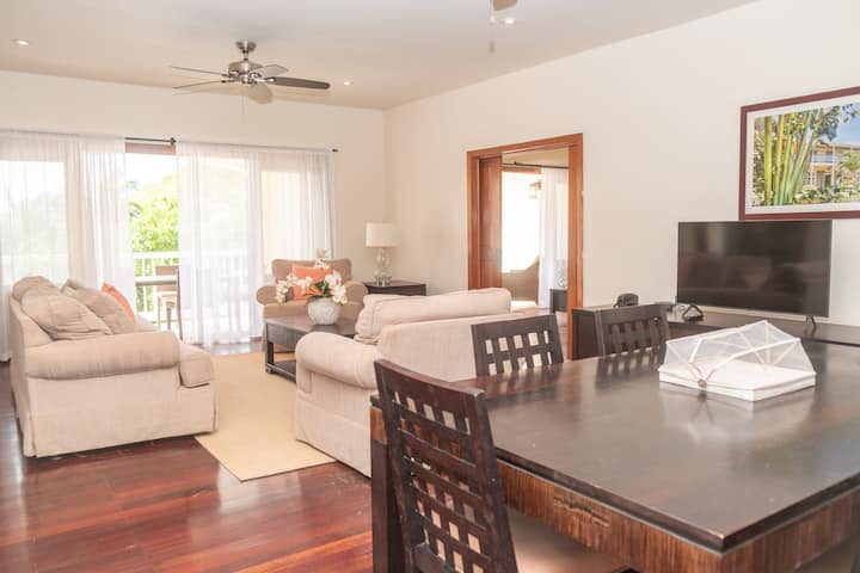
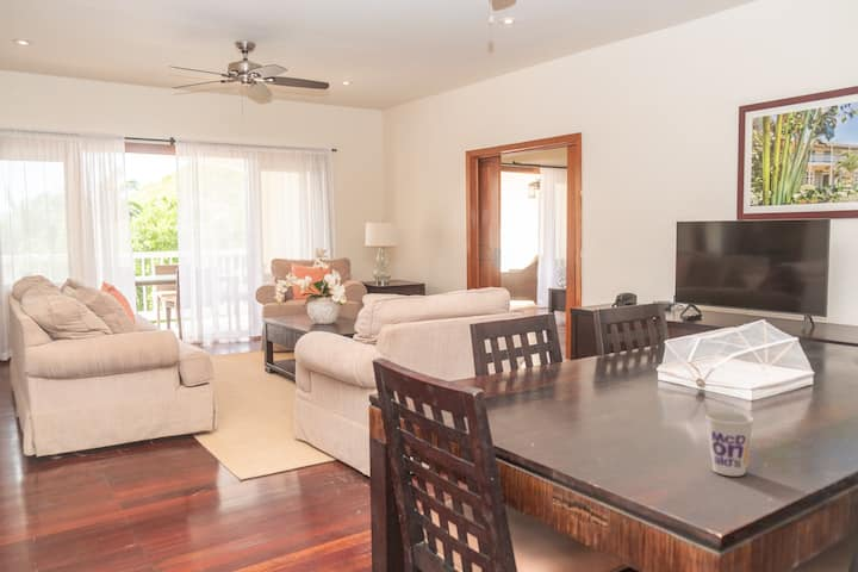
+ cup (728, 443)
